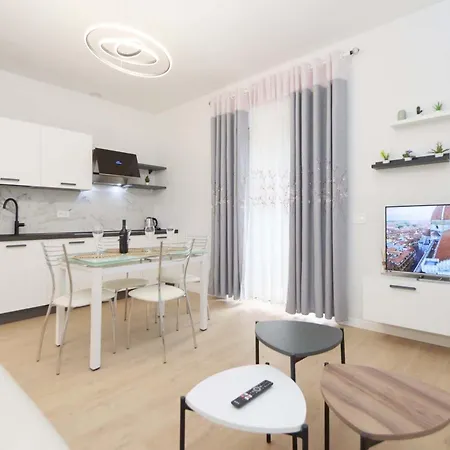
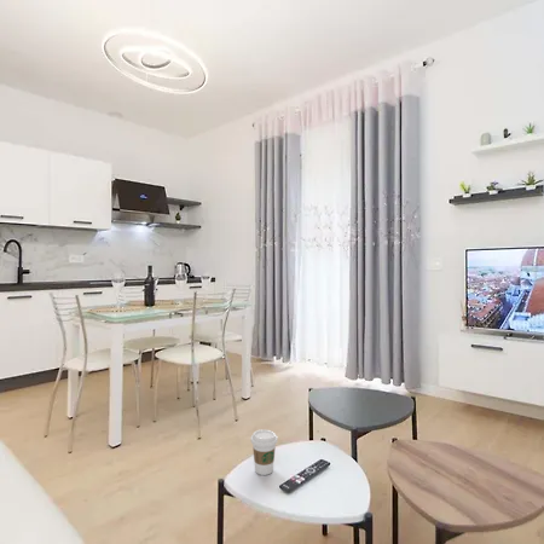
+ coffee cup (264, 451)
